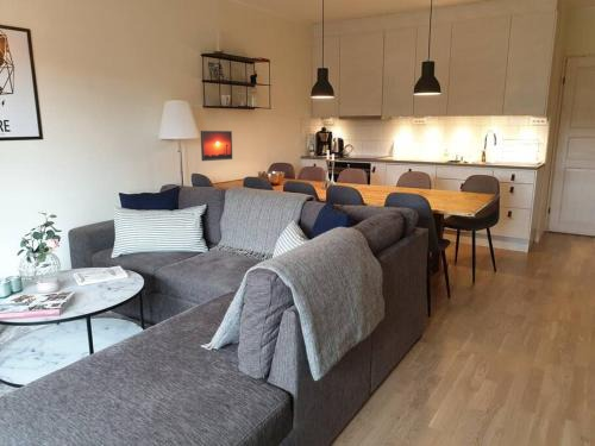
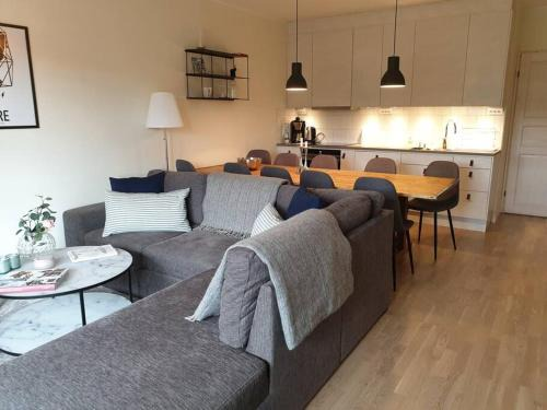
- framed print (217, 145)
